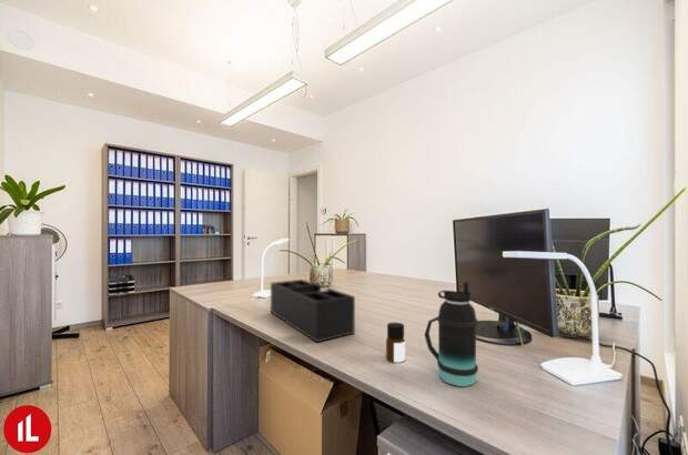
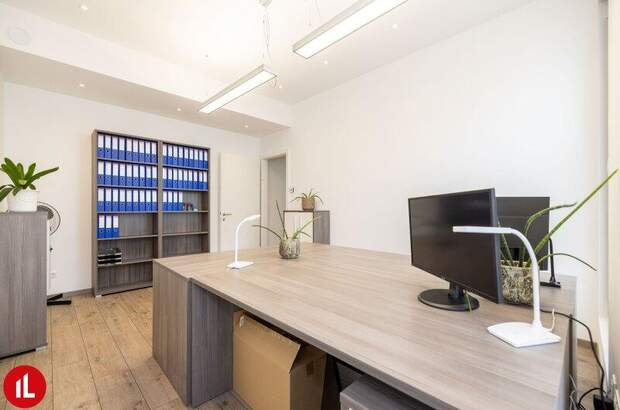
- bottle (449, 327)
- desk organizer (307, 305)
- bottle (395, 341)
